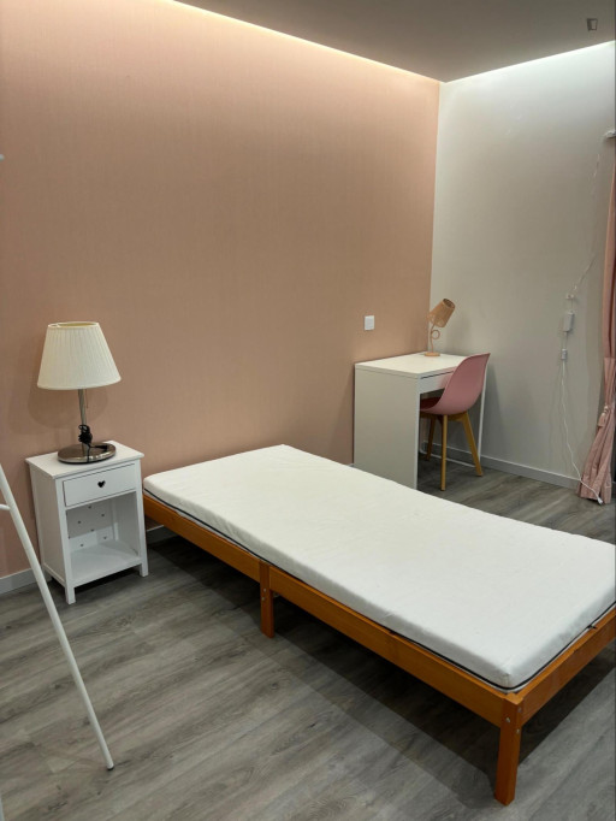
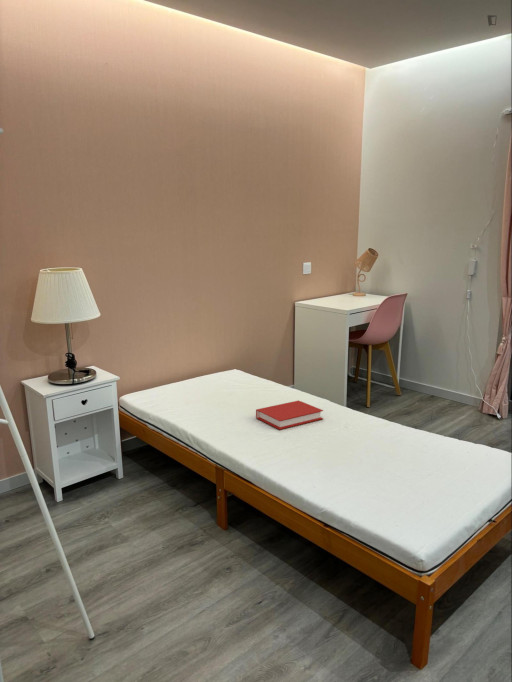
+ book (289, 414)
